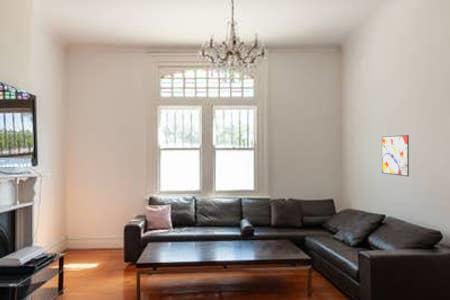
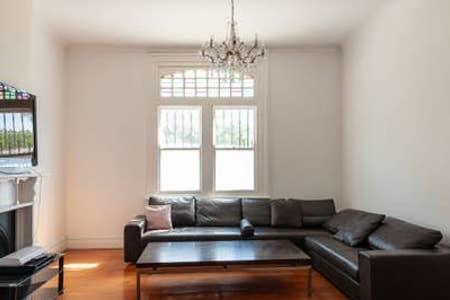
- wall art (394, 155)
